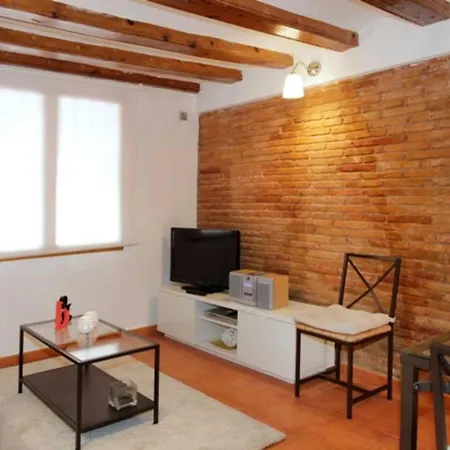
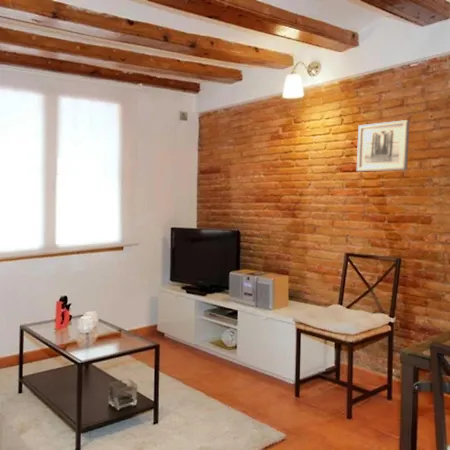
+ wall art (381, 146)
